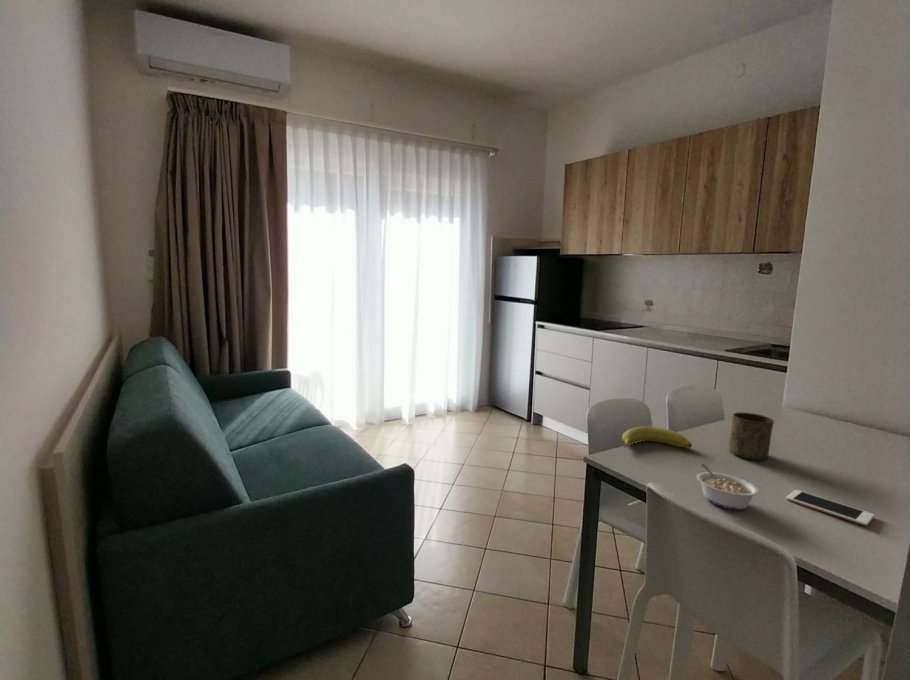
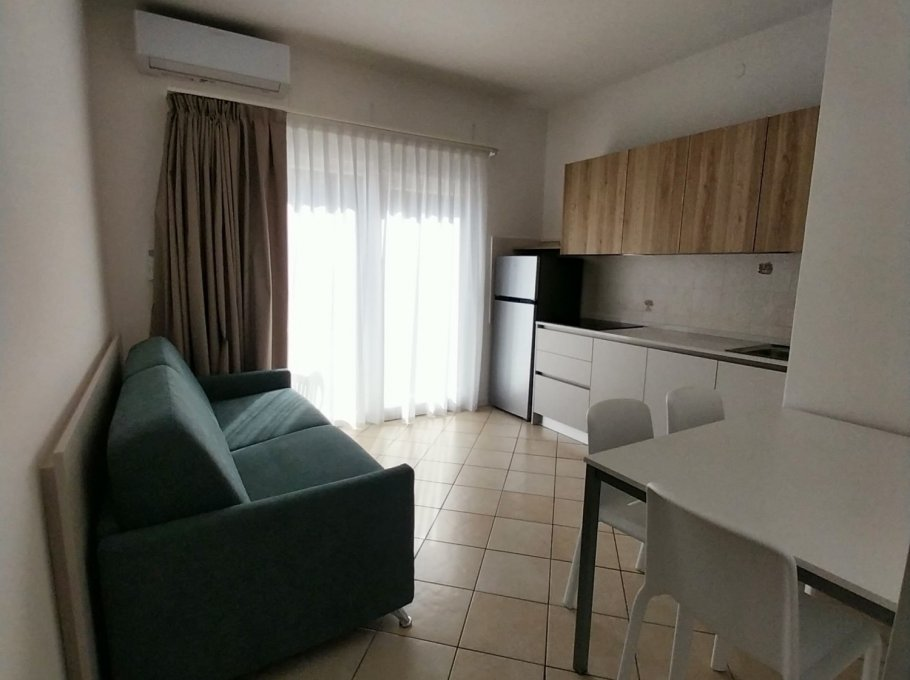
- cup (750, 435)
- cell phone (828, 506)
- legume (723, 489)
- fruit (655, 440)
